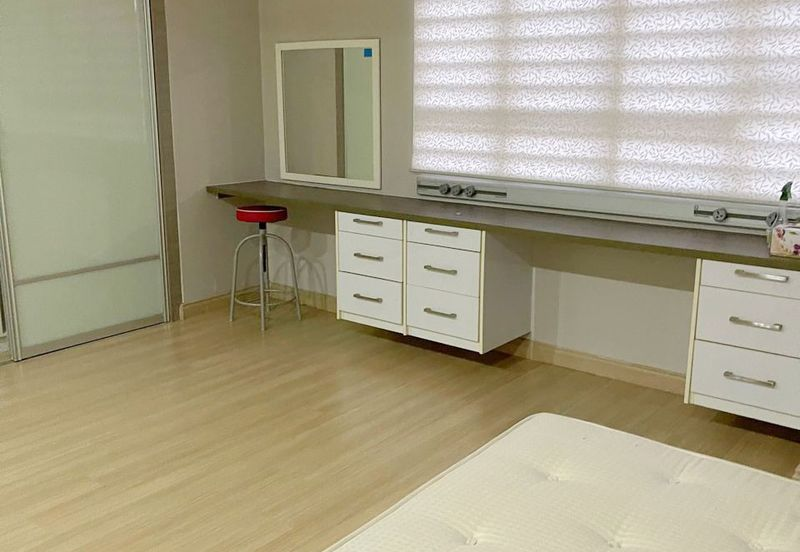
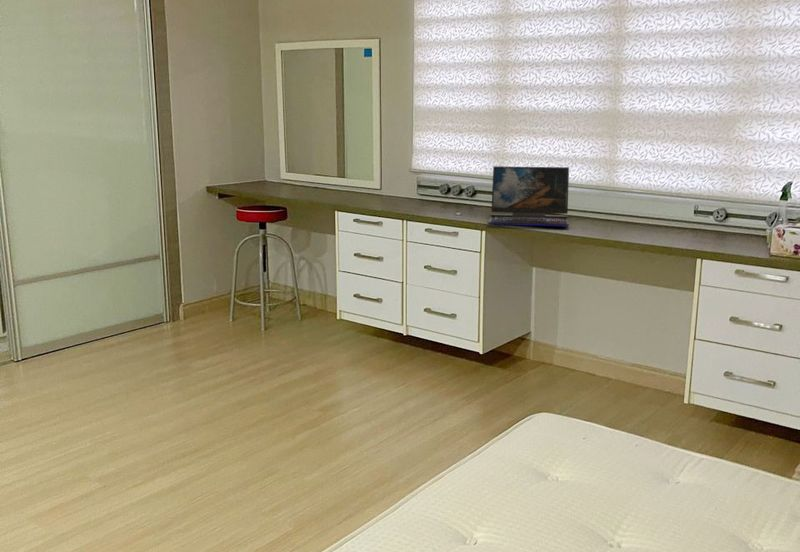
+ laptop (529, 195)
